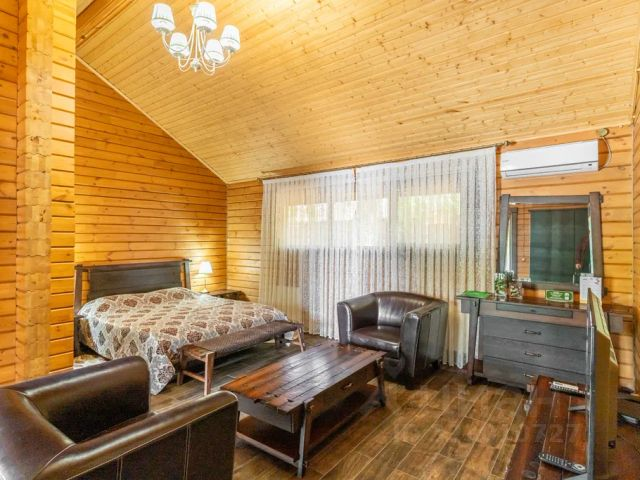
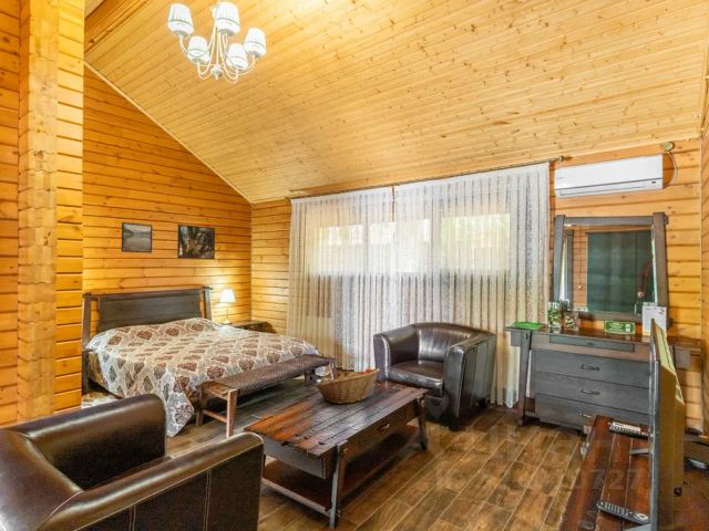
+ fruit basket (348, 383)
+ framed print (136, 238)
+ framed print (196, 242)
